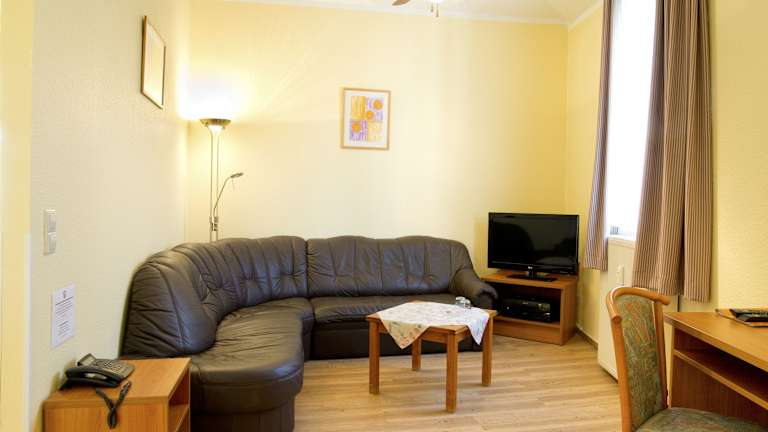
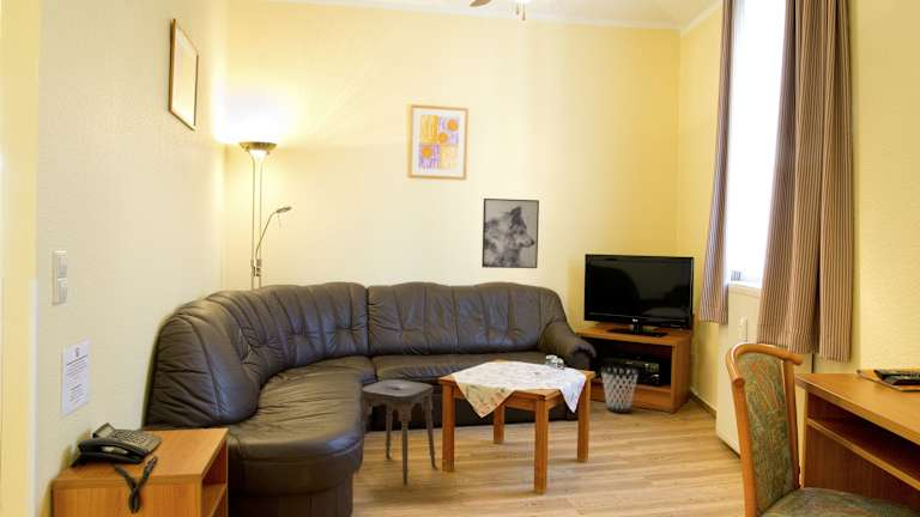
+ wall art (510, 233)
+ wastebasket (618, 389)
+ stool (401, 428)
